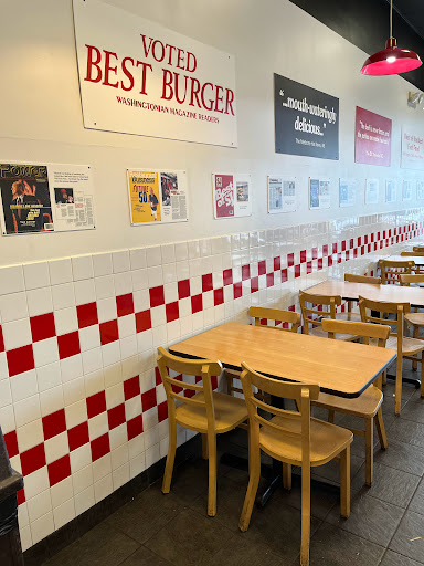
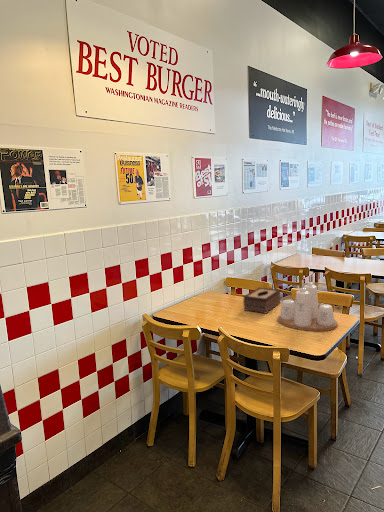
+ condiment set (306, 300)
+ tissue box (262, 299)
